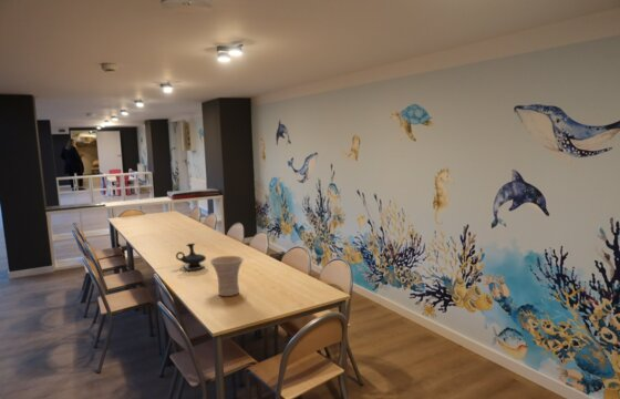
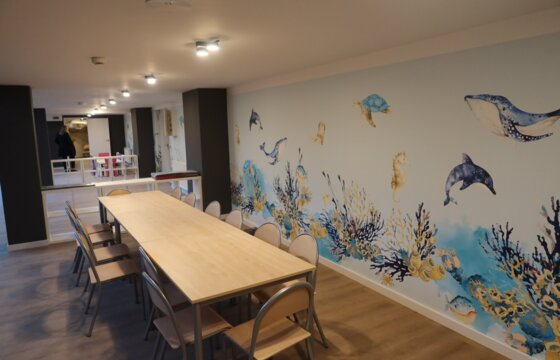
- teapot (189, 256)
- vase (227, 276)
